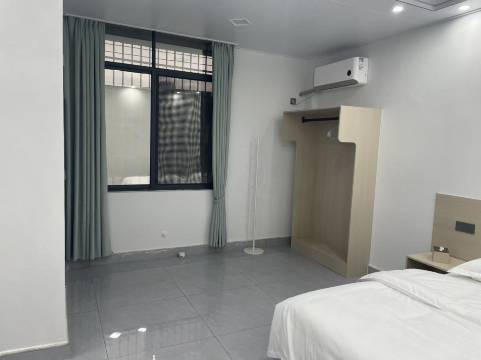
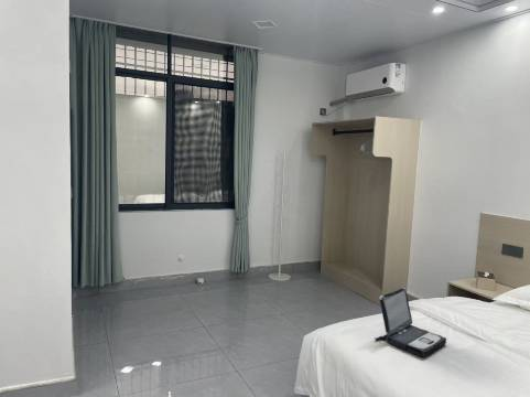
+ laptop (410, 319)
